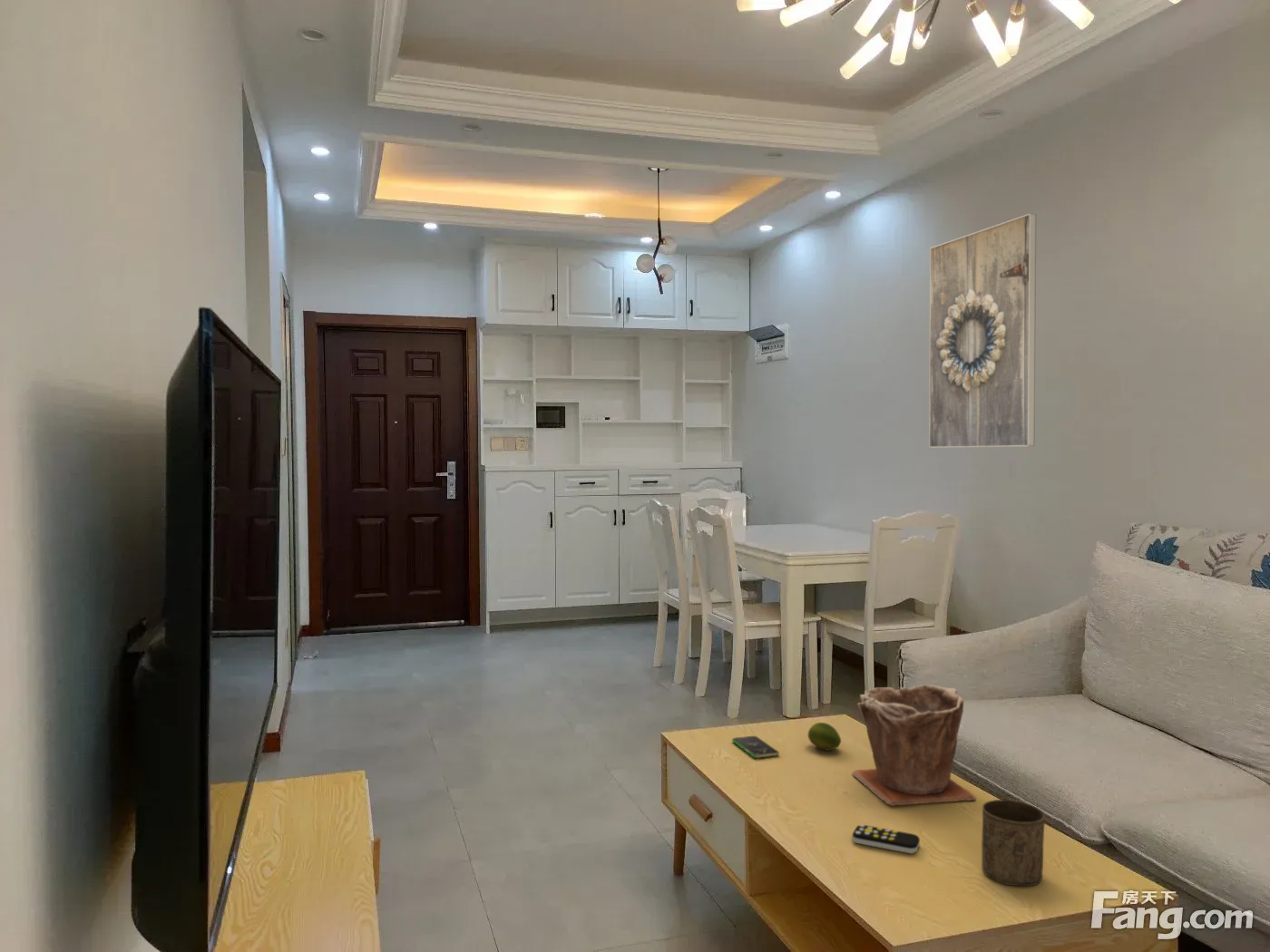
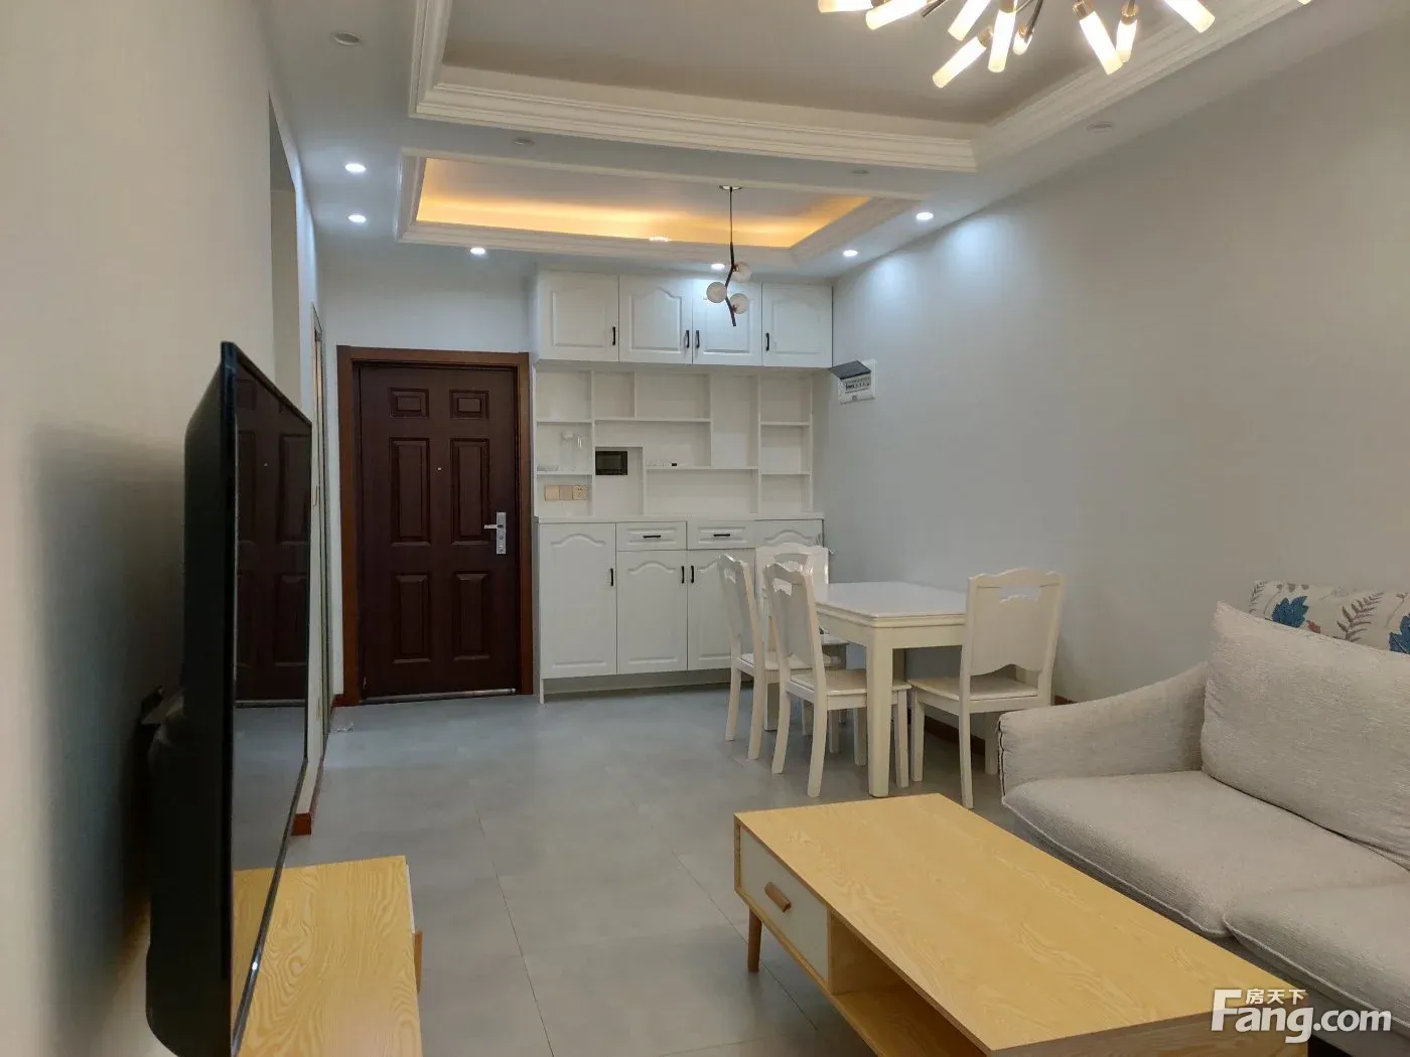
- fruit (824, 736)
- cup (1012, 842)
- smartphone (755, 746)
- remote control (885, 838)
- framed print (978, 339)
- plant pot (911, 738)
